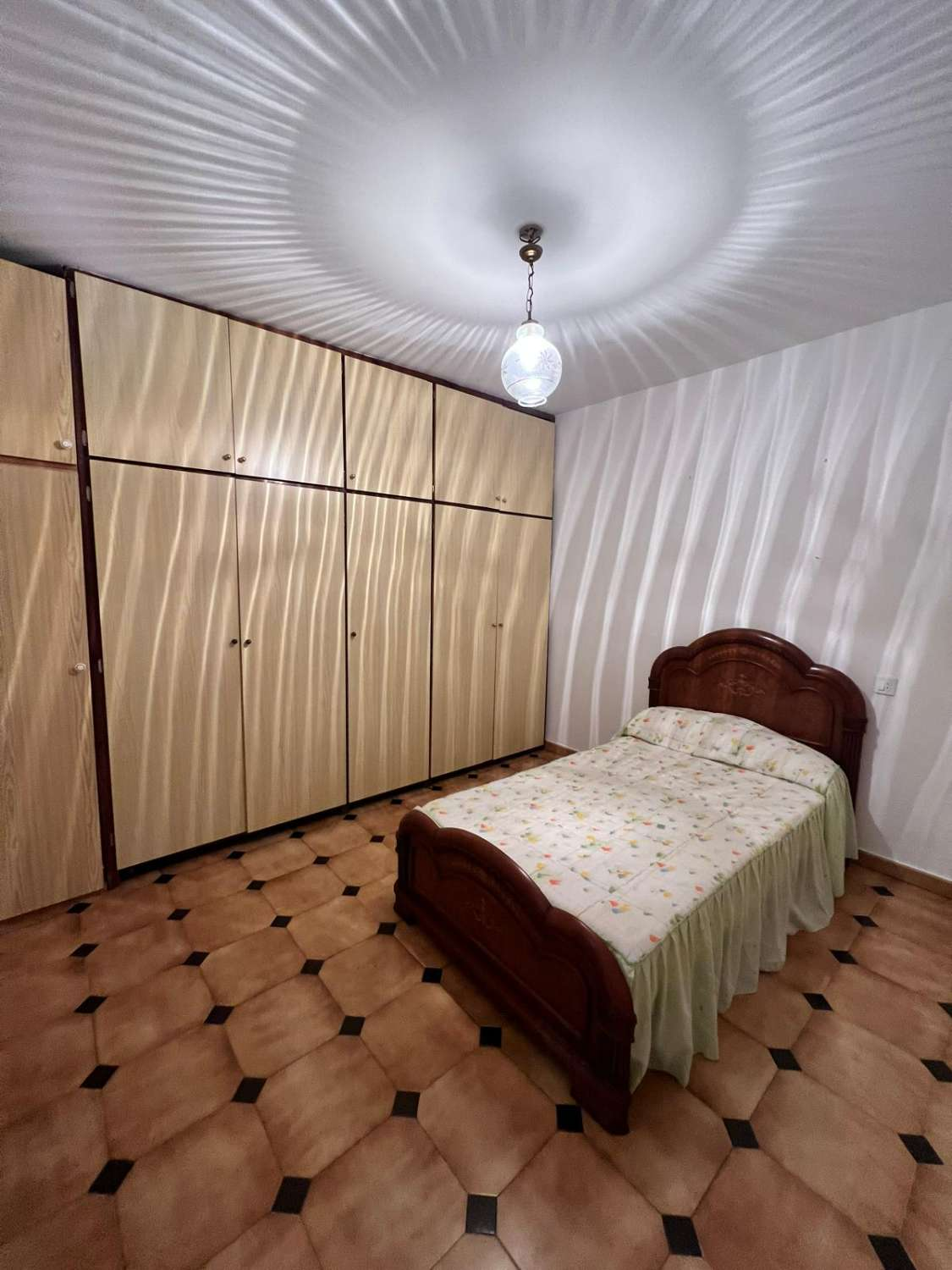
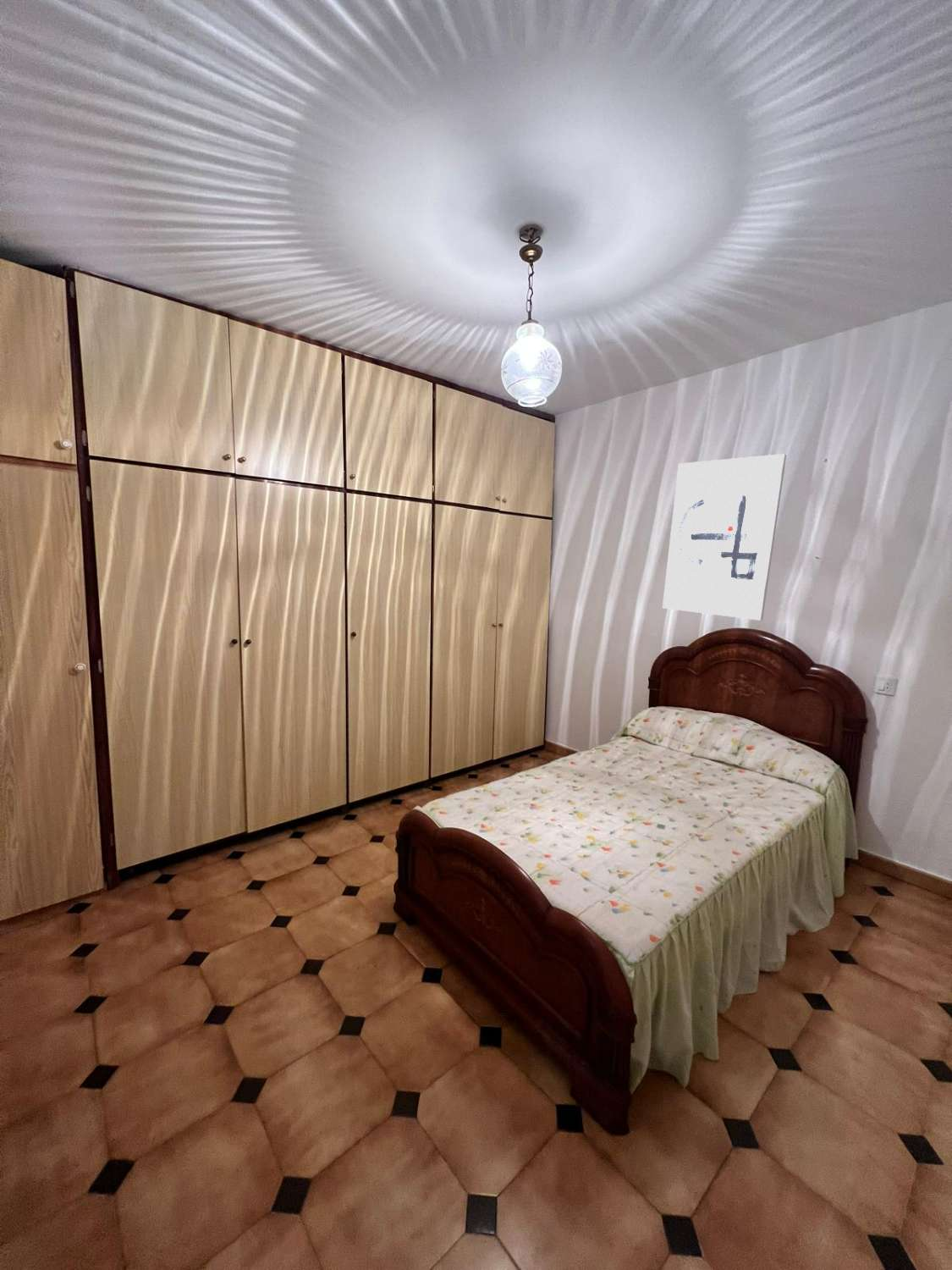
+ wall art (718, 538)
